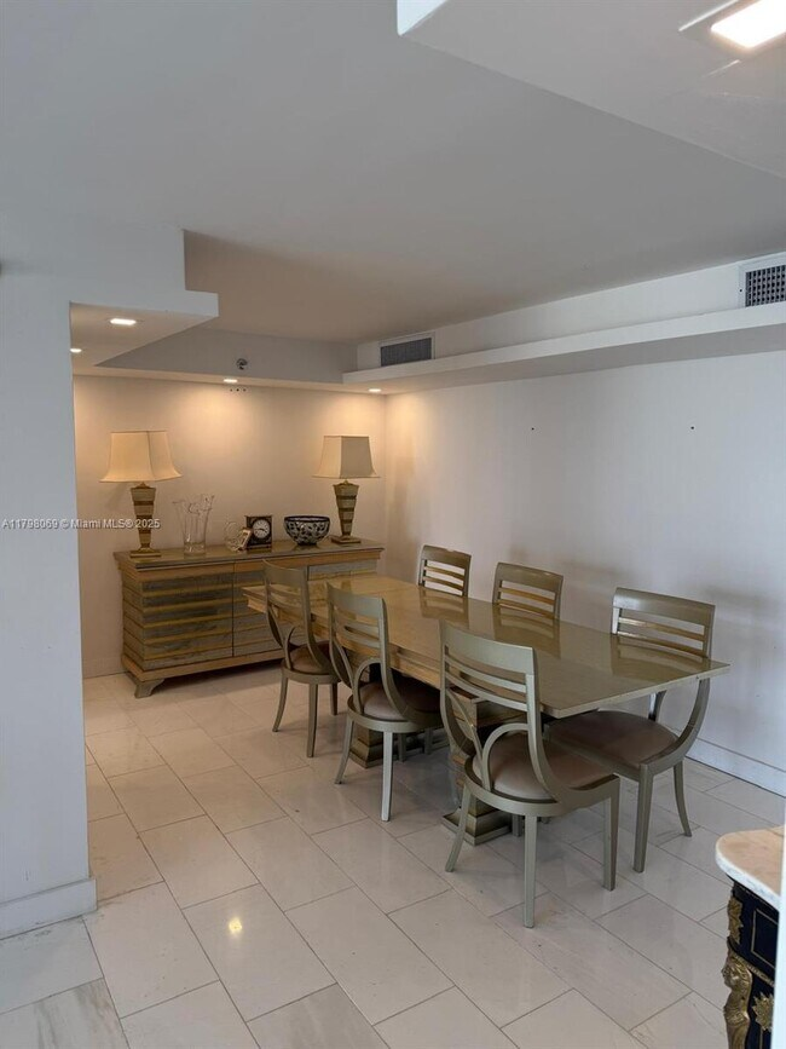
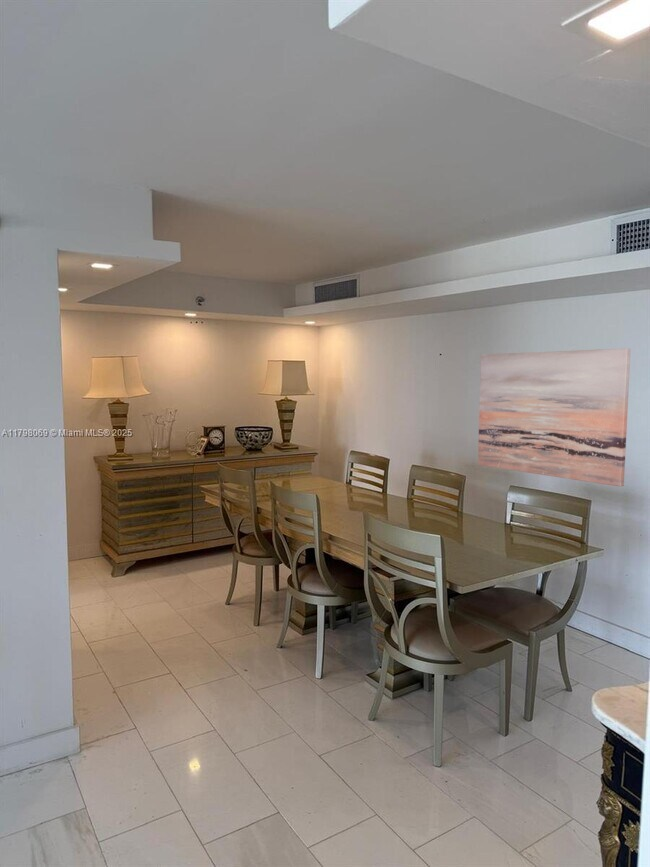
+ wall art (545, 413)
